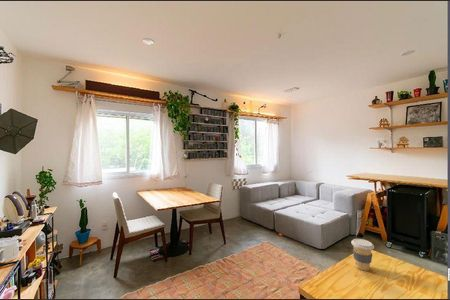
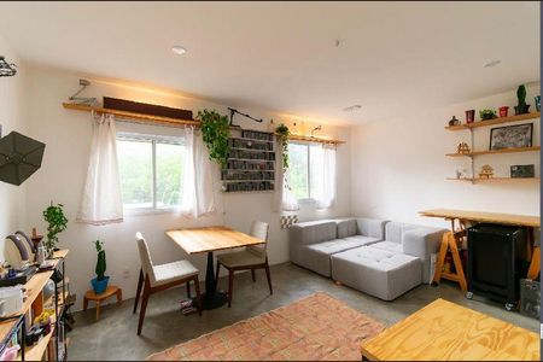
- coffee cup (362, 254)
